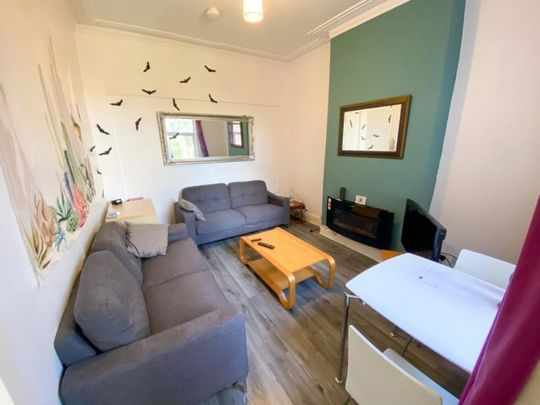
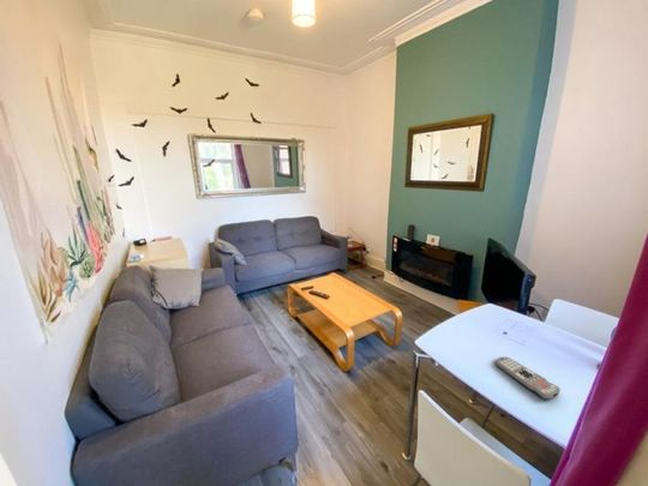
+ remote control (524, 376)
